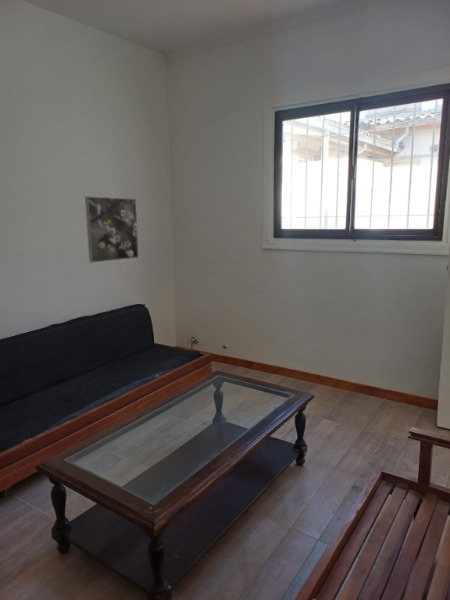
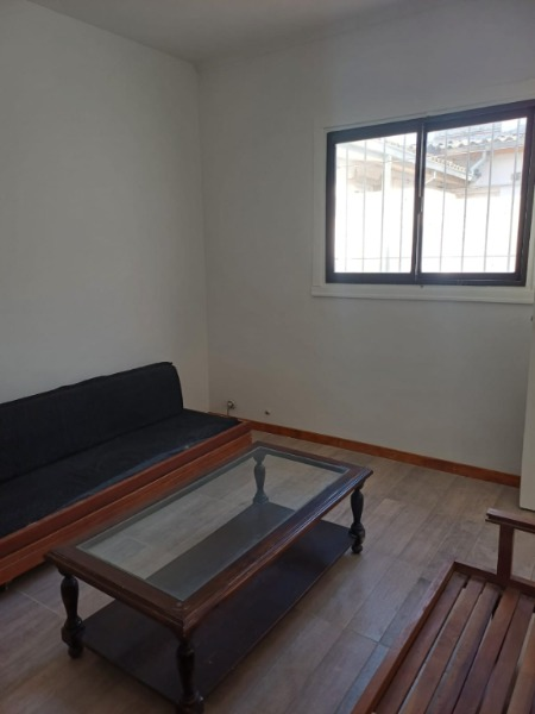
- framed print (113, 229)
